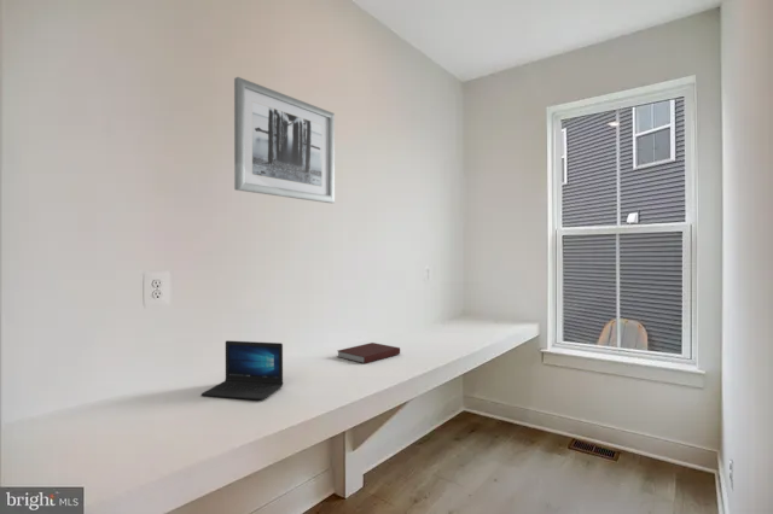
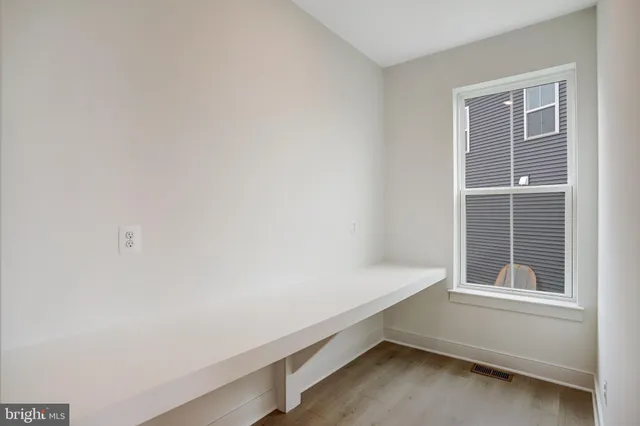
- notebook (368, 352)
- wall art (290, 147)
- laptop (243, 368)
